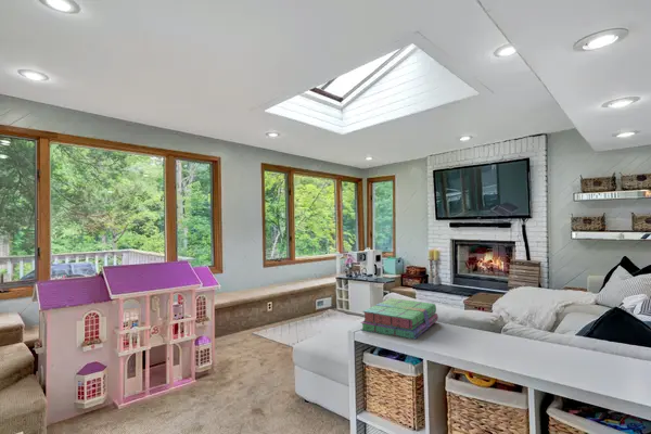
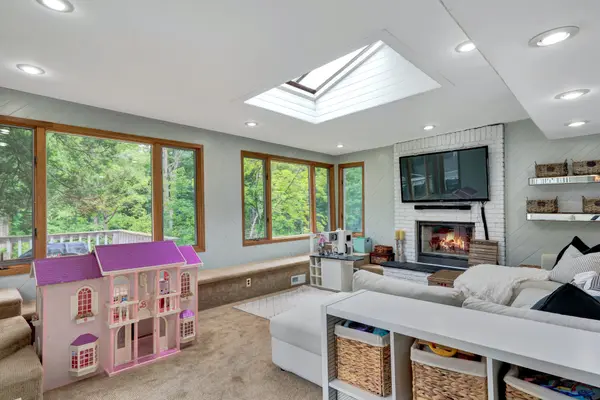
- stack of books (400, 316)
